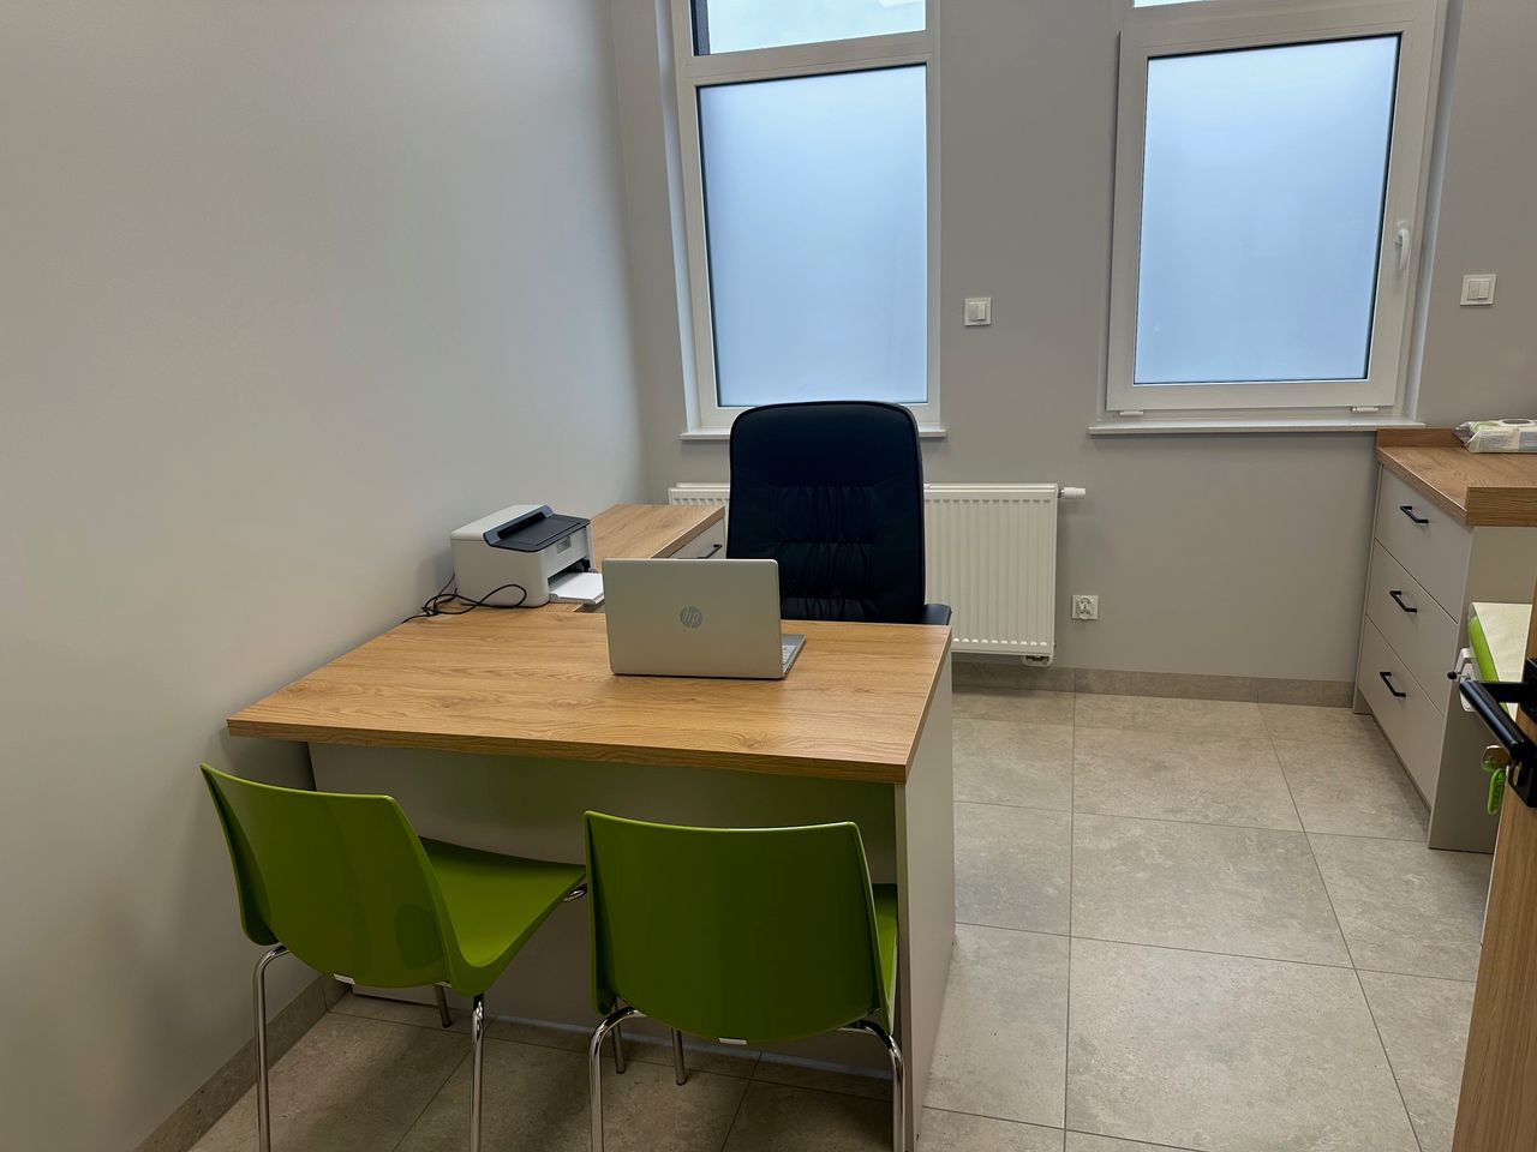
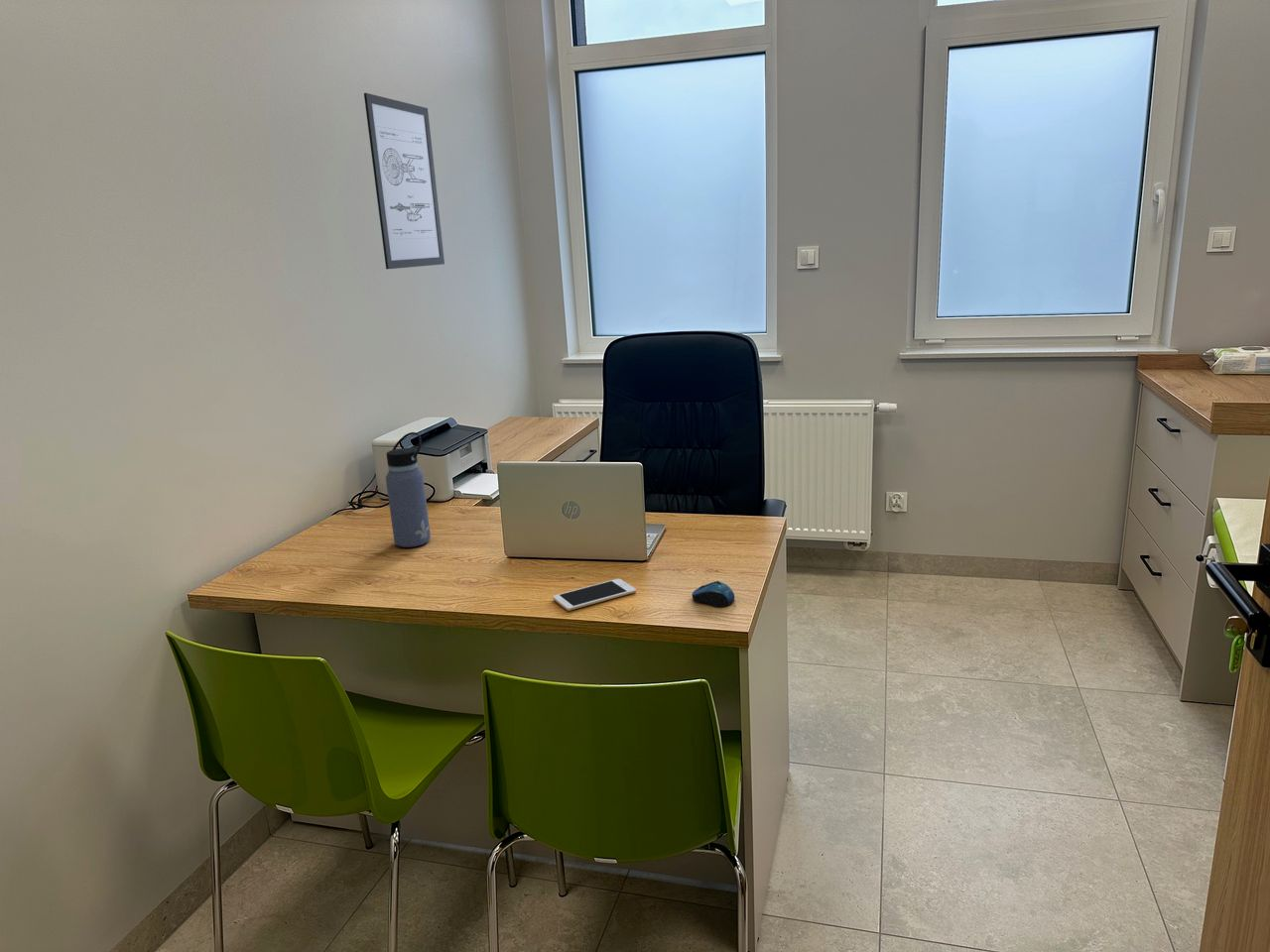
+ water bottle (407, 490)
+ computer mouse (712, 590)
+ cell phone (594, 594)
+ wall art (407, 185)
